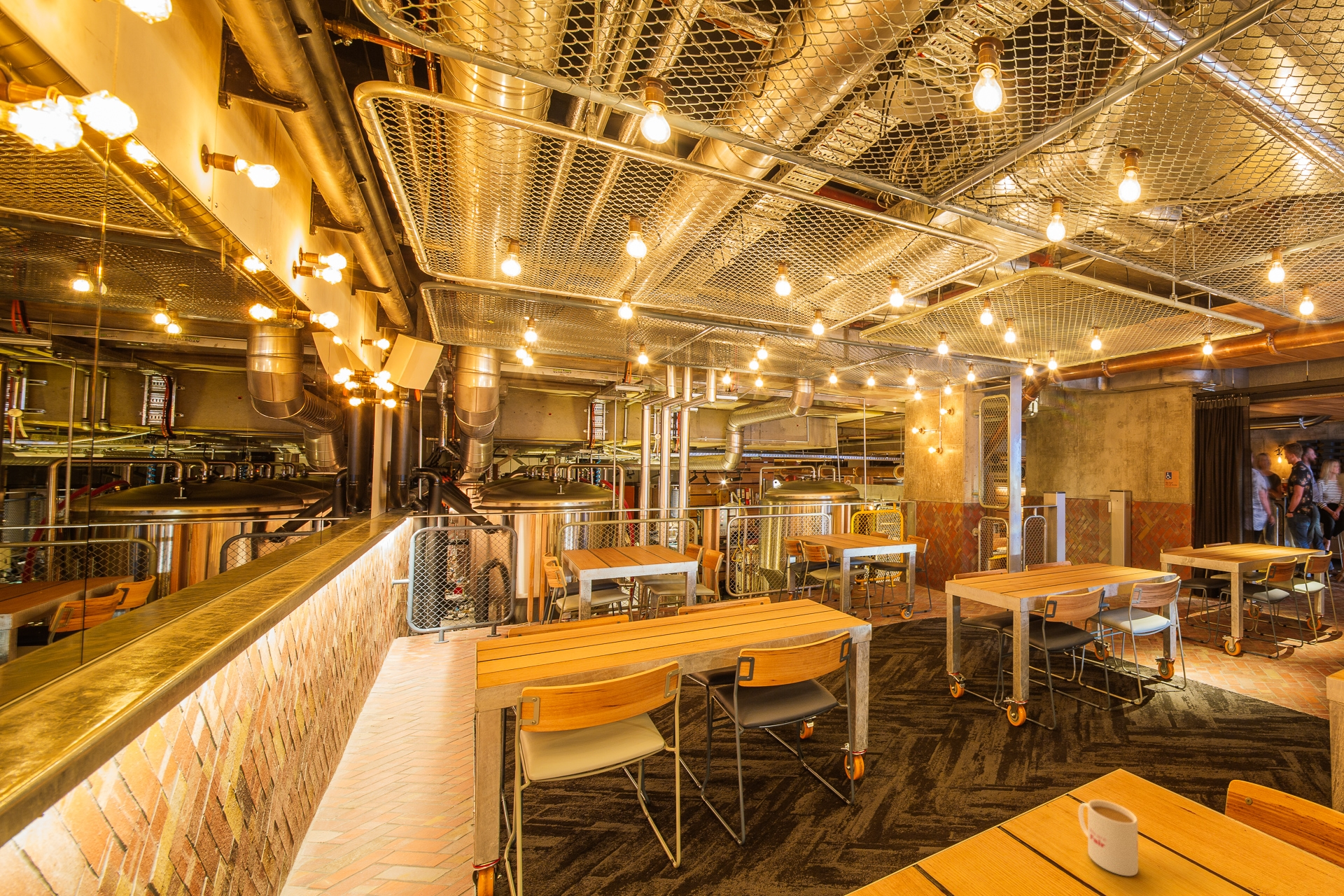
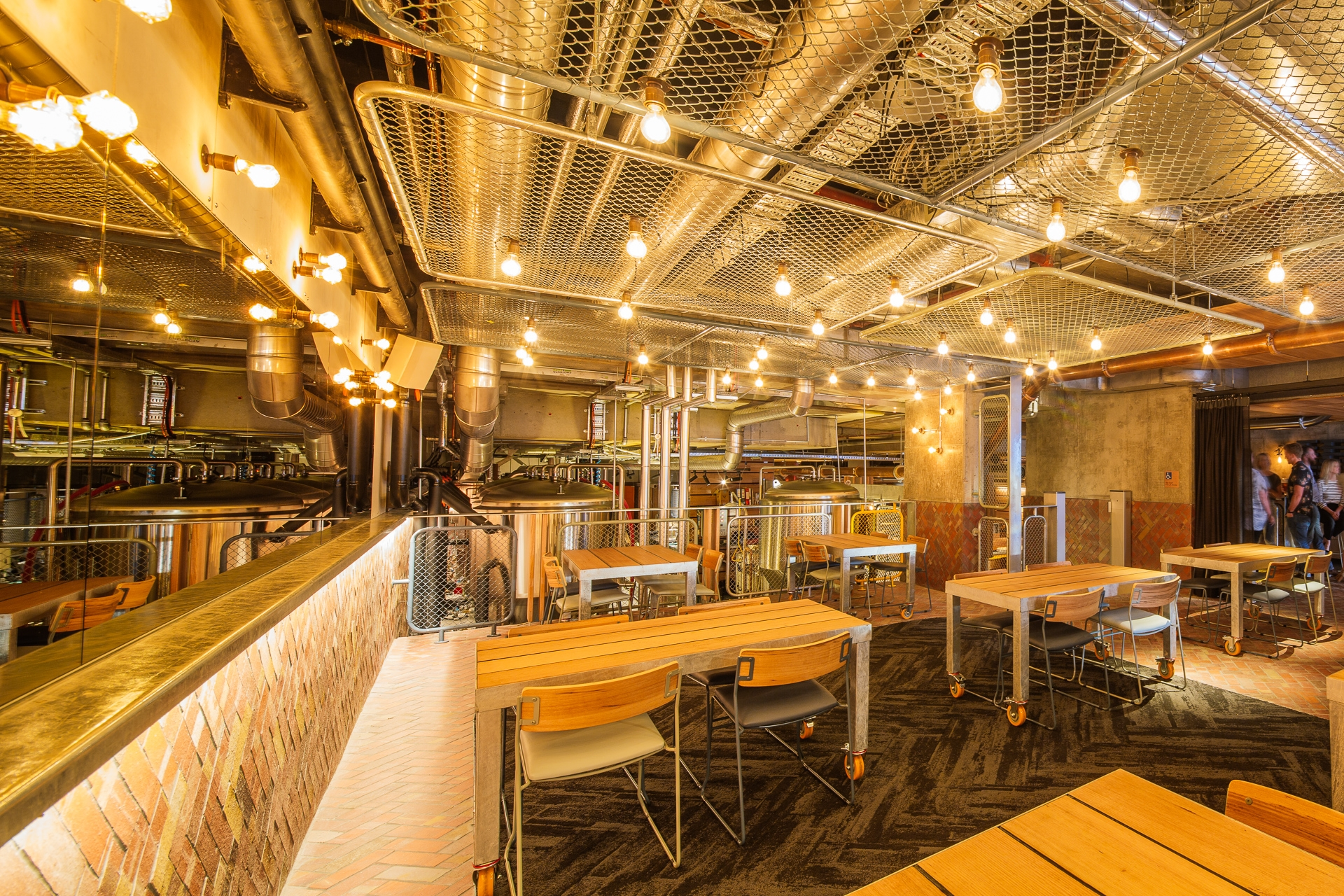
- mug (1105, 832)
